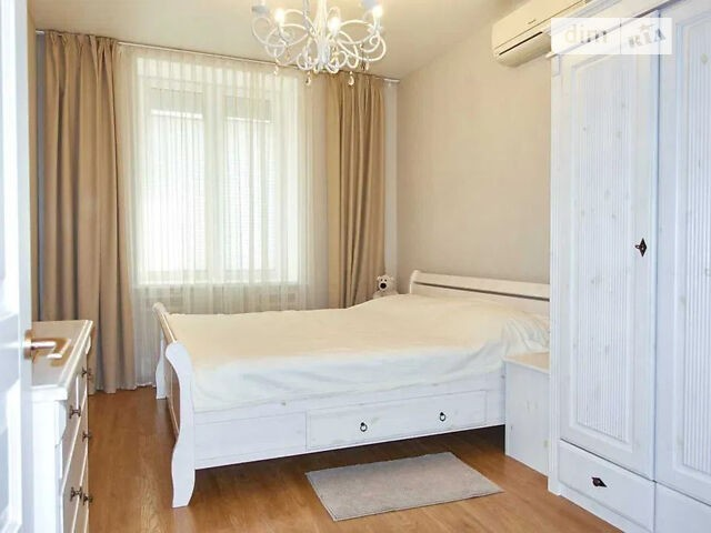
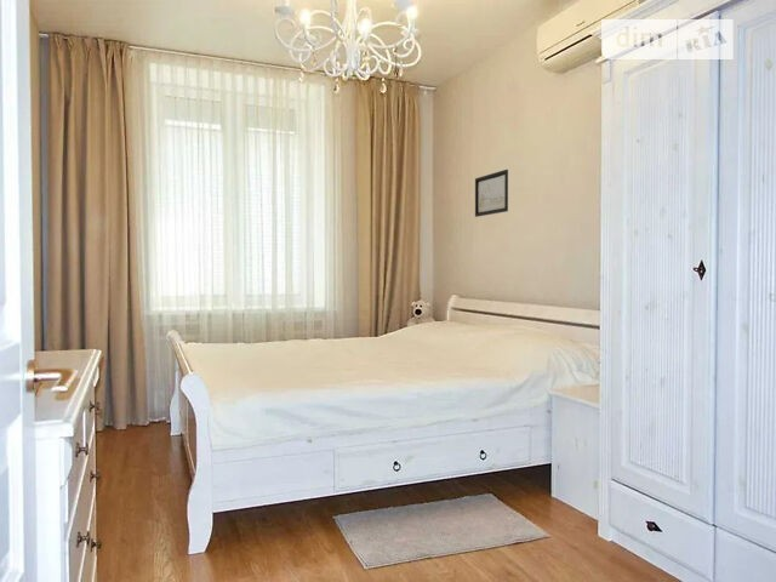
+ wall art (490, 194)
